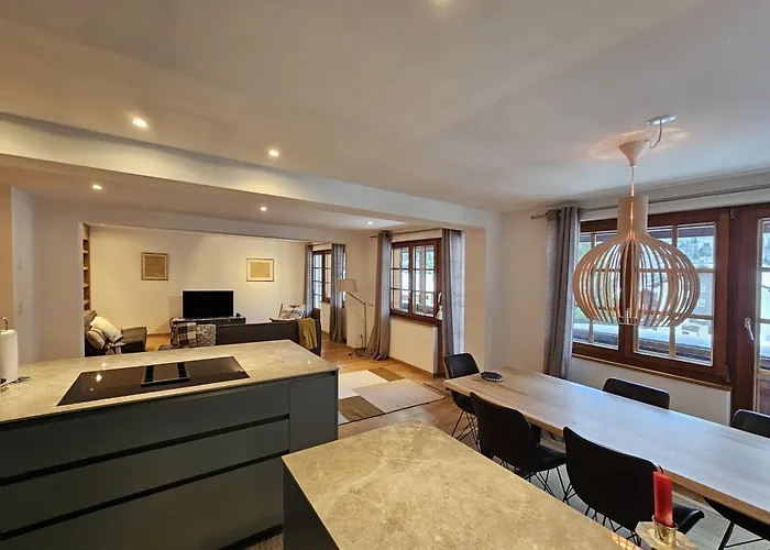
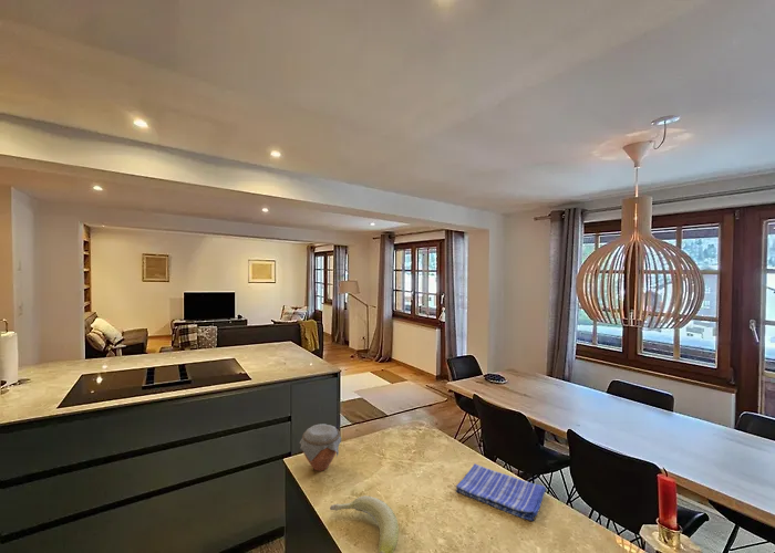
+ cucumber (368, 513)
+ dish towel (500, 488)
+ jar (320, 447)
